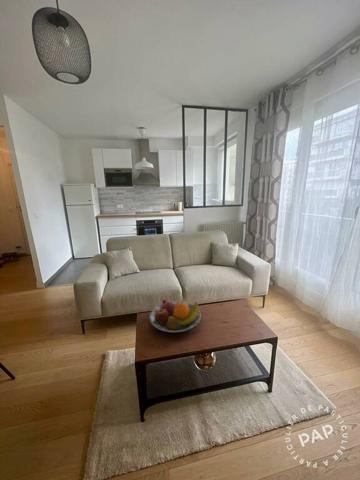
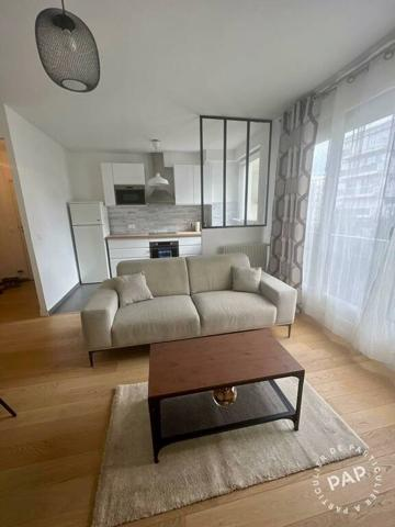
- fruit bowl (175, 312)
